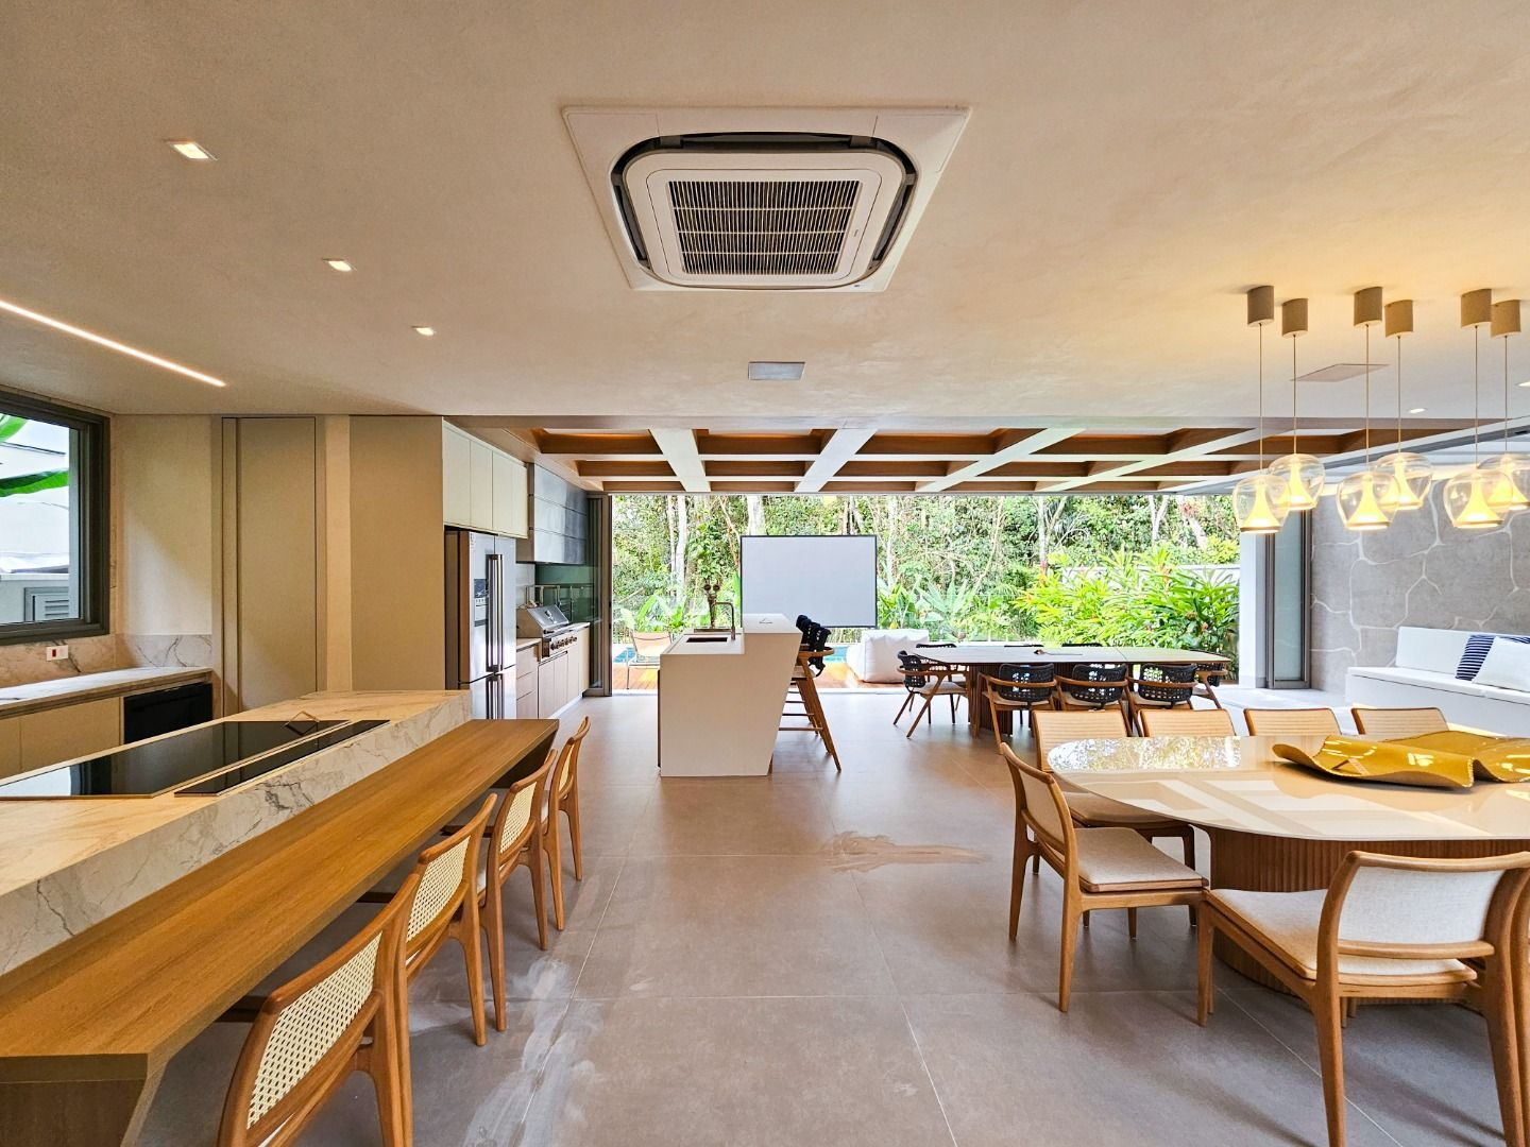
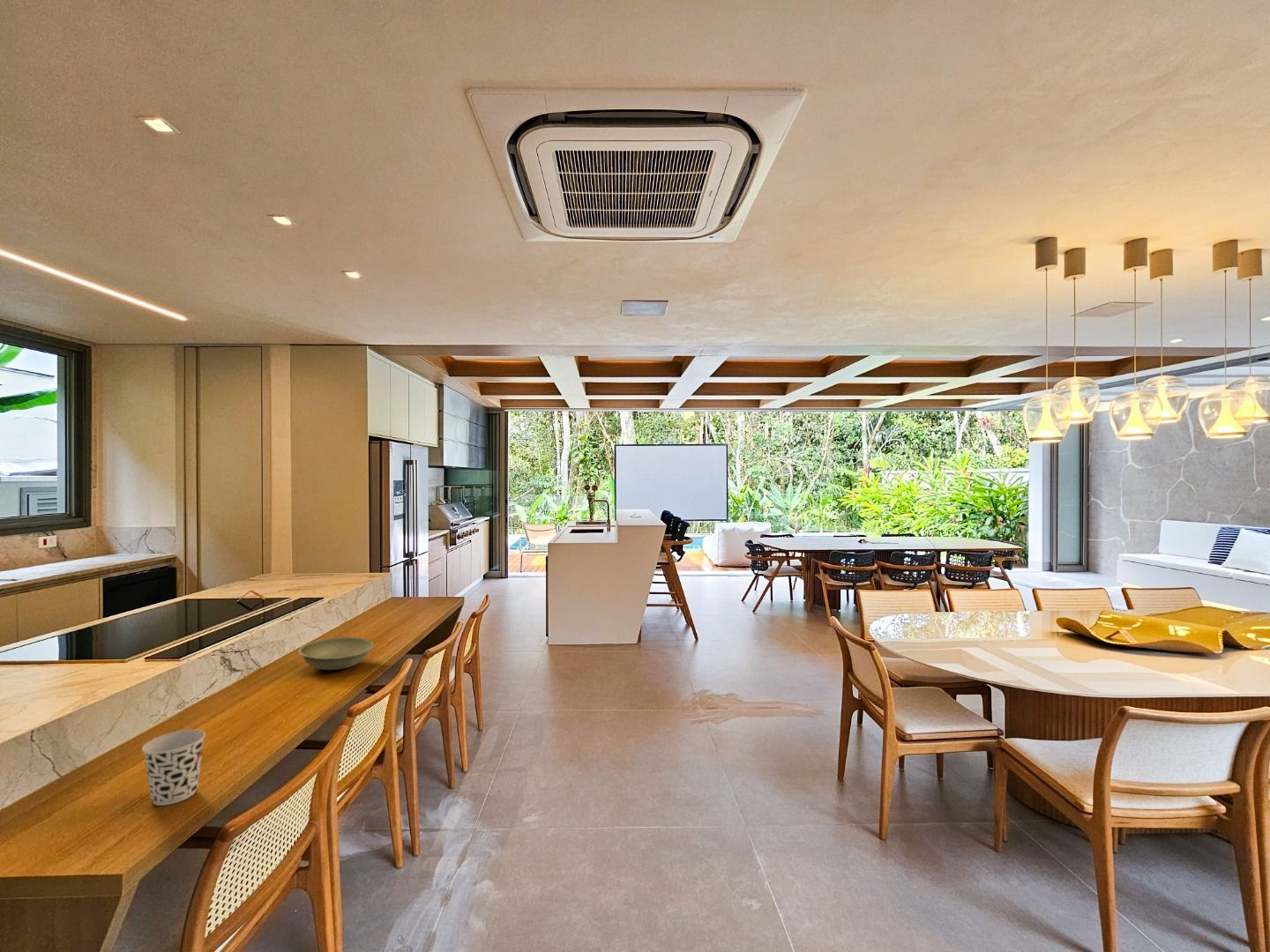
+ bowl (337, 655)
+ cup (175, 768)
